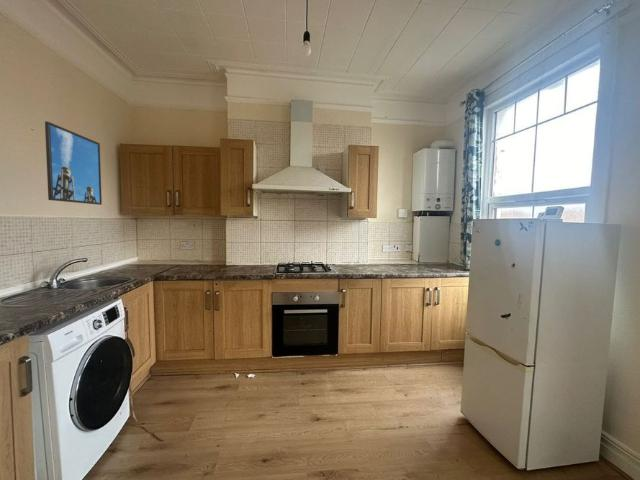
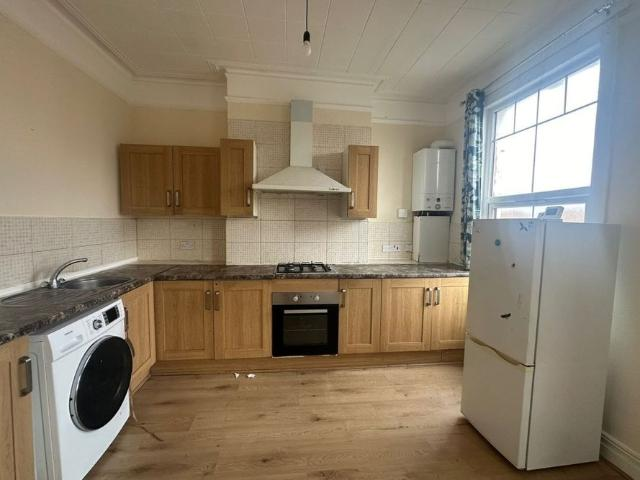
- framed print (77, 168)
